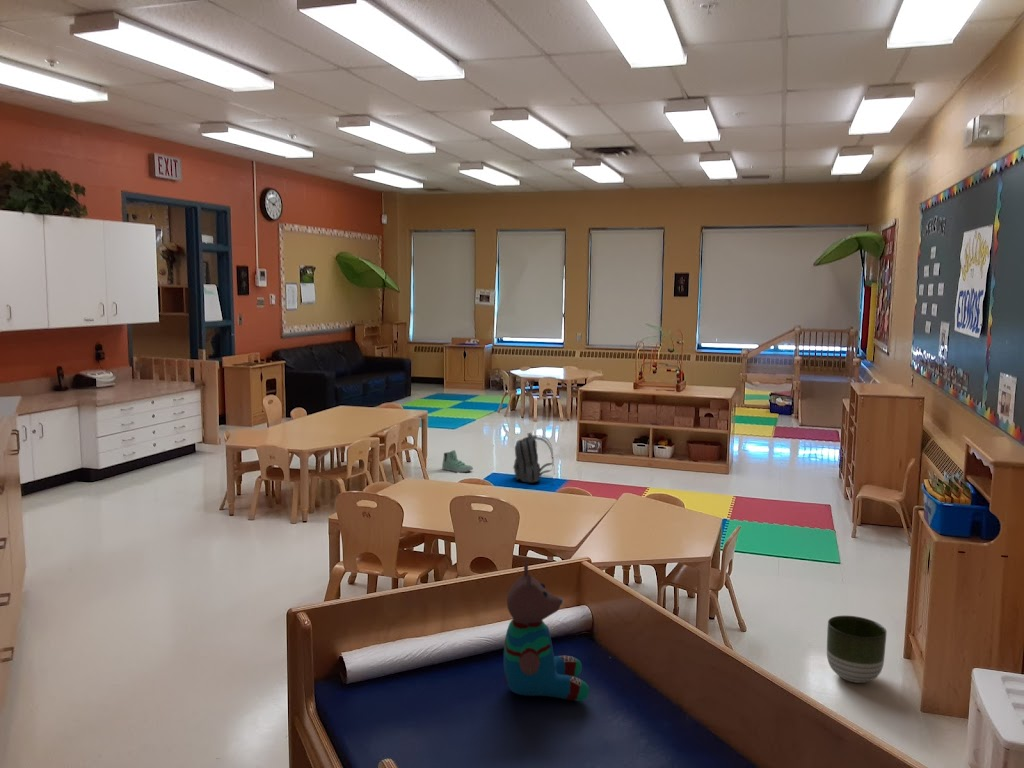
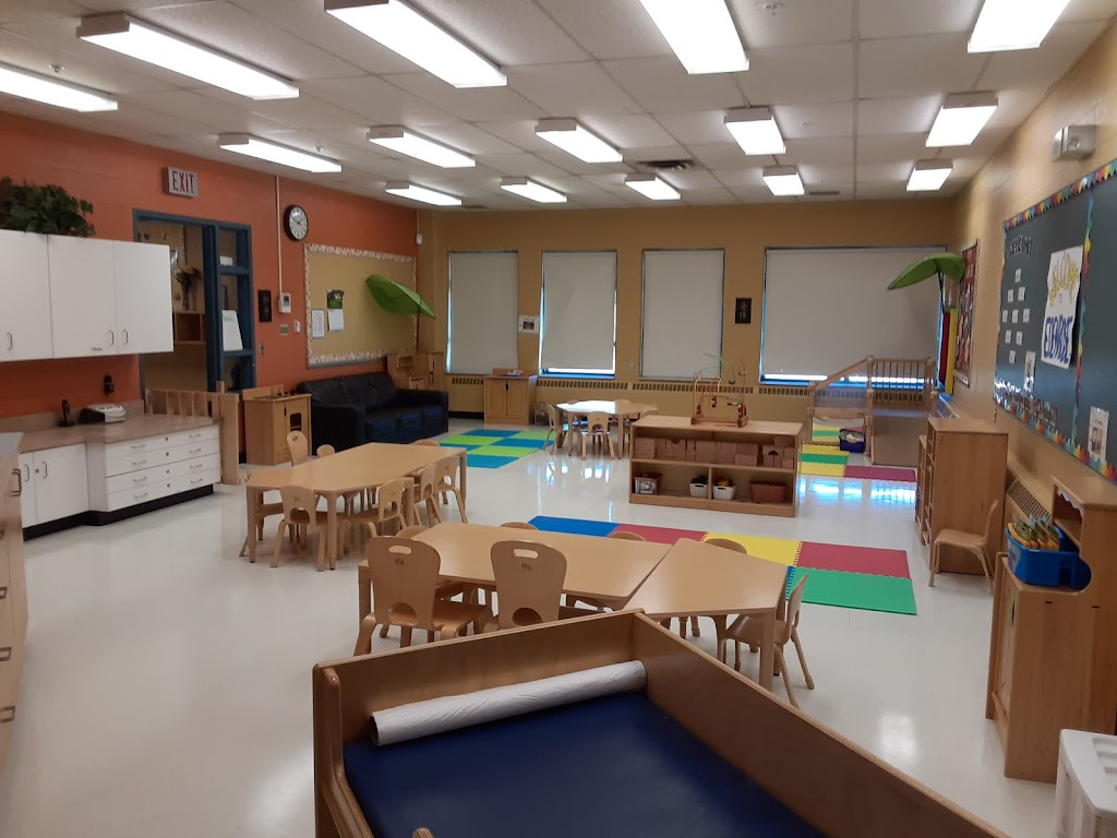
- planter (855, 652)
- teddy bear (545, 628)
- backpack (533, 456)
- sneaker (457, 460)
